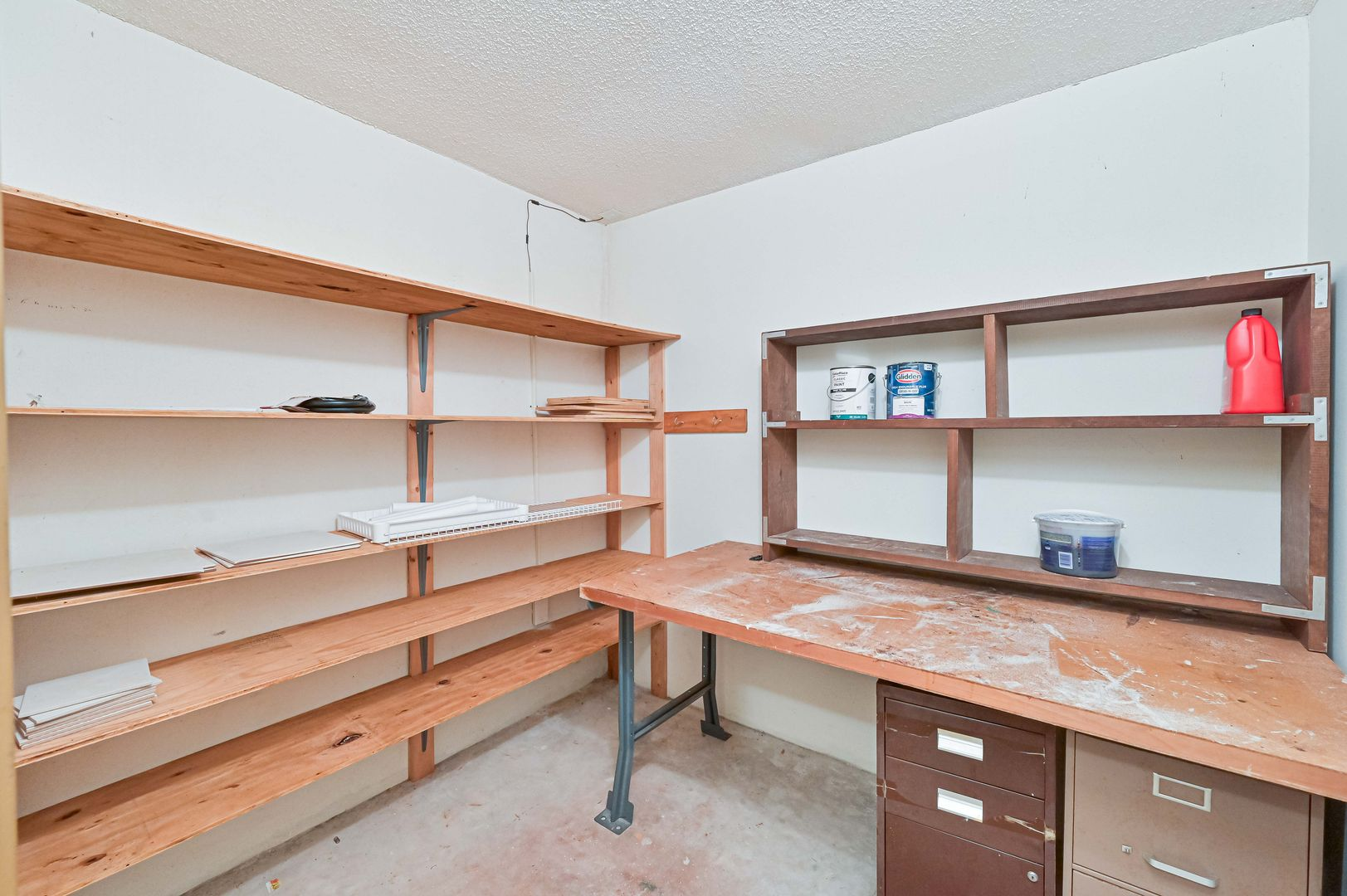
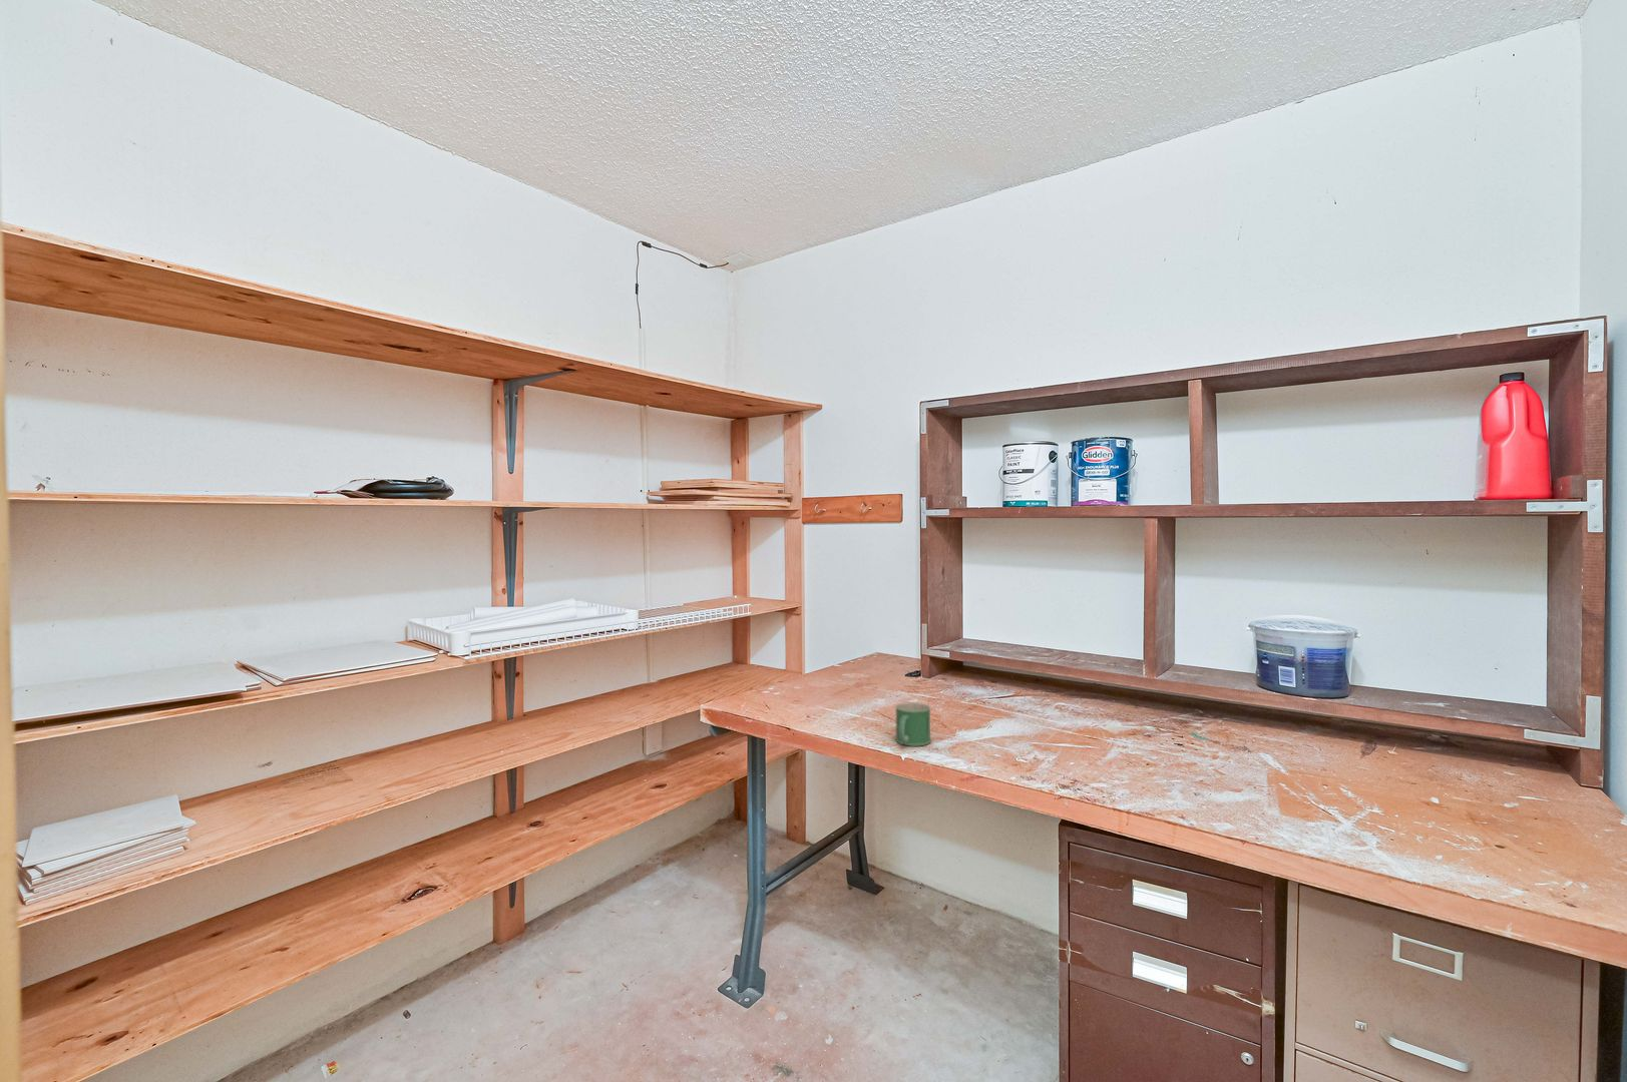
+ mug (911, 725)
